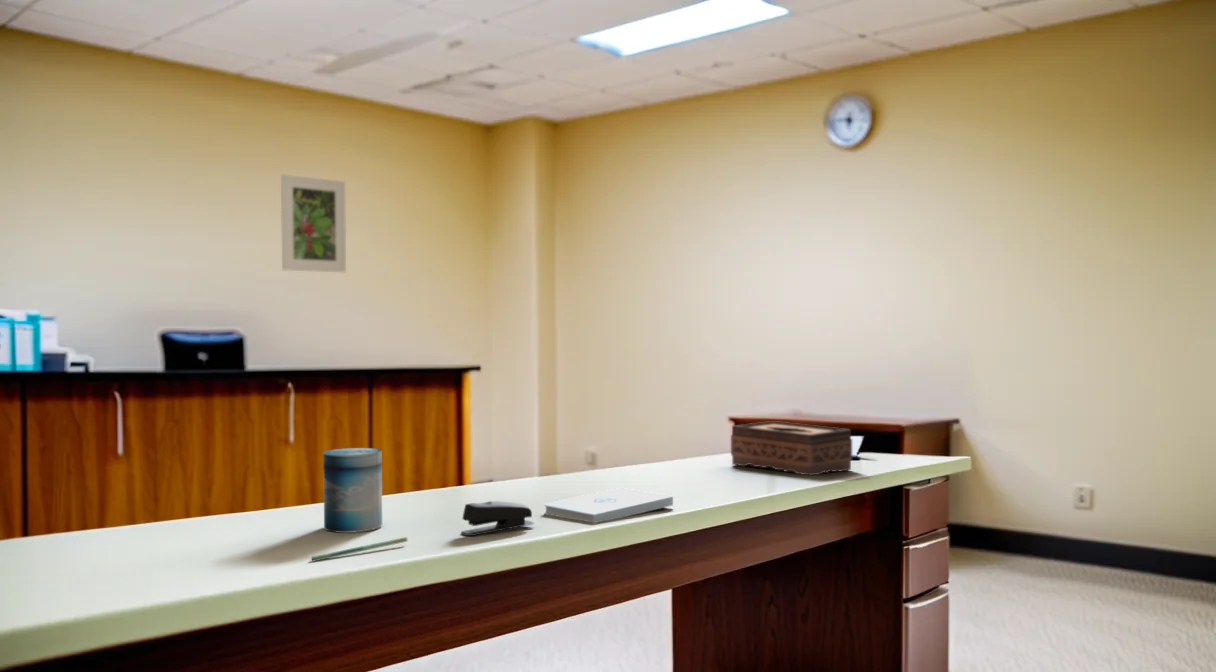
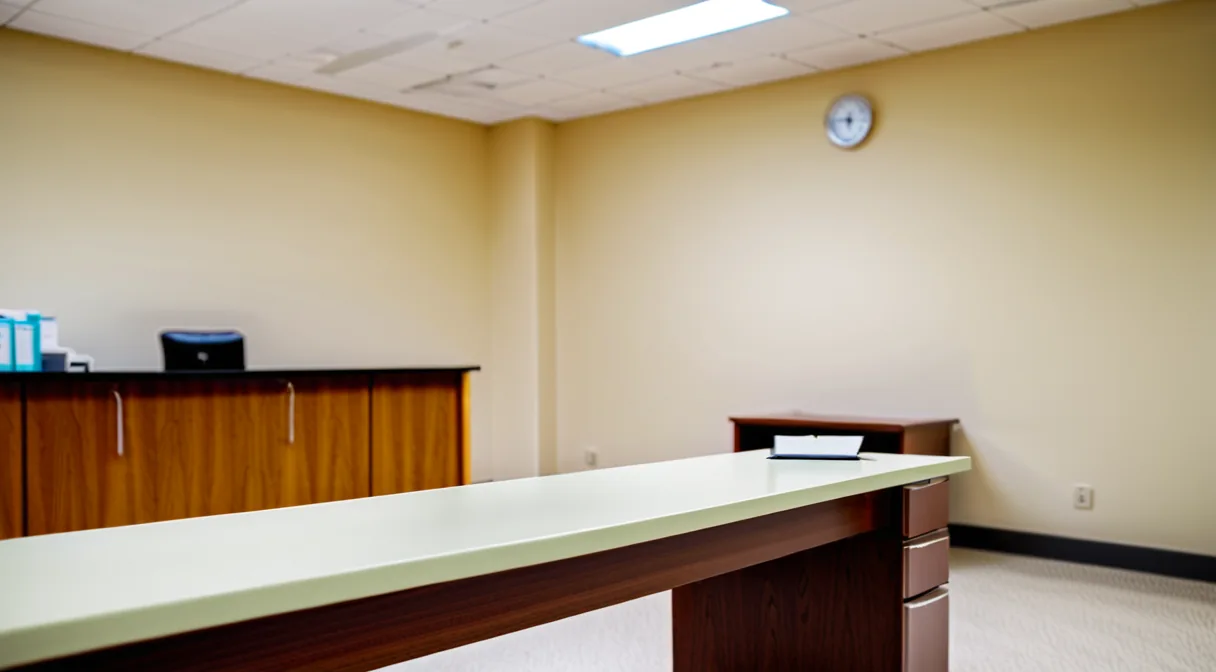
- pen (361, 548)
- tissue box (790, 447)
- beverage can (353, 488)
- notepad (608, 504)
- stapler (498, 514)
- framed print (314, 224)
